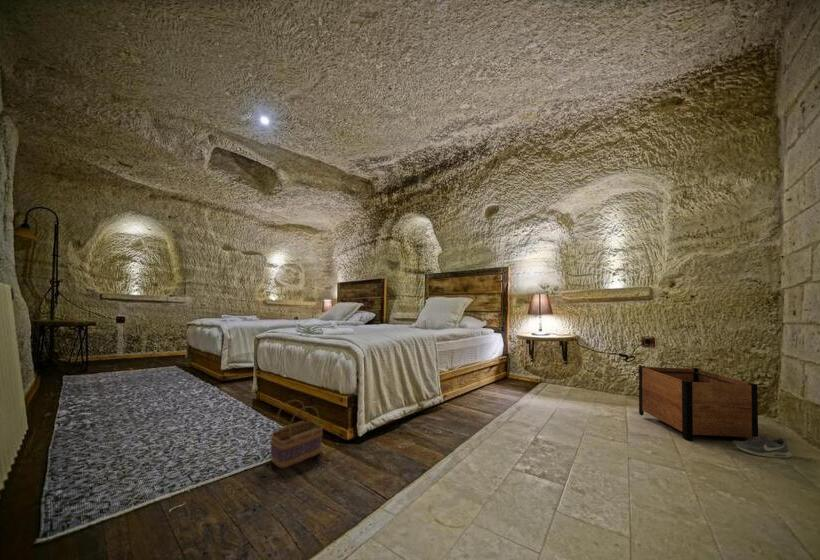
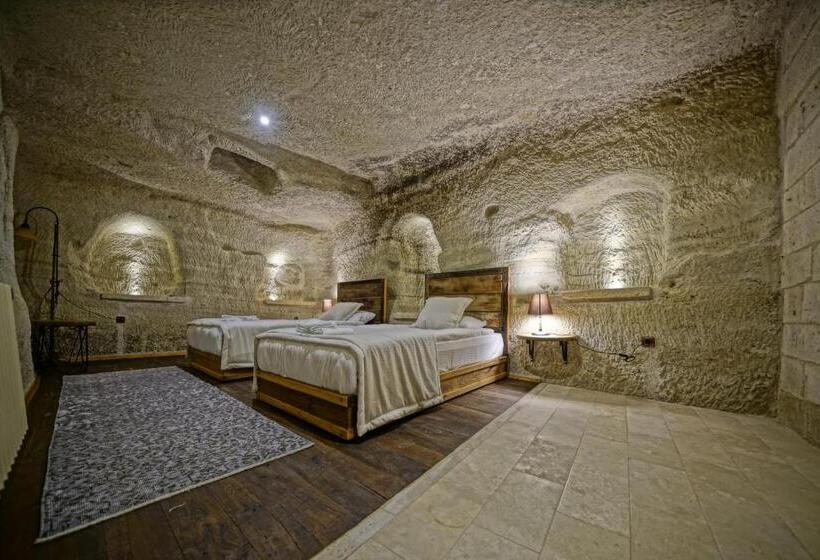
- planter (692, 400)
- shoe (761, 443)
- basket (297, 429)
